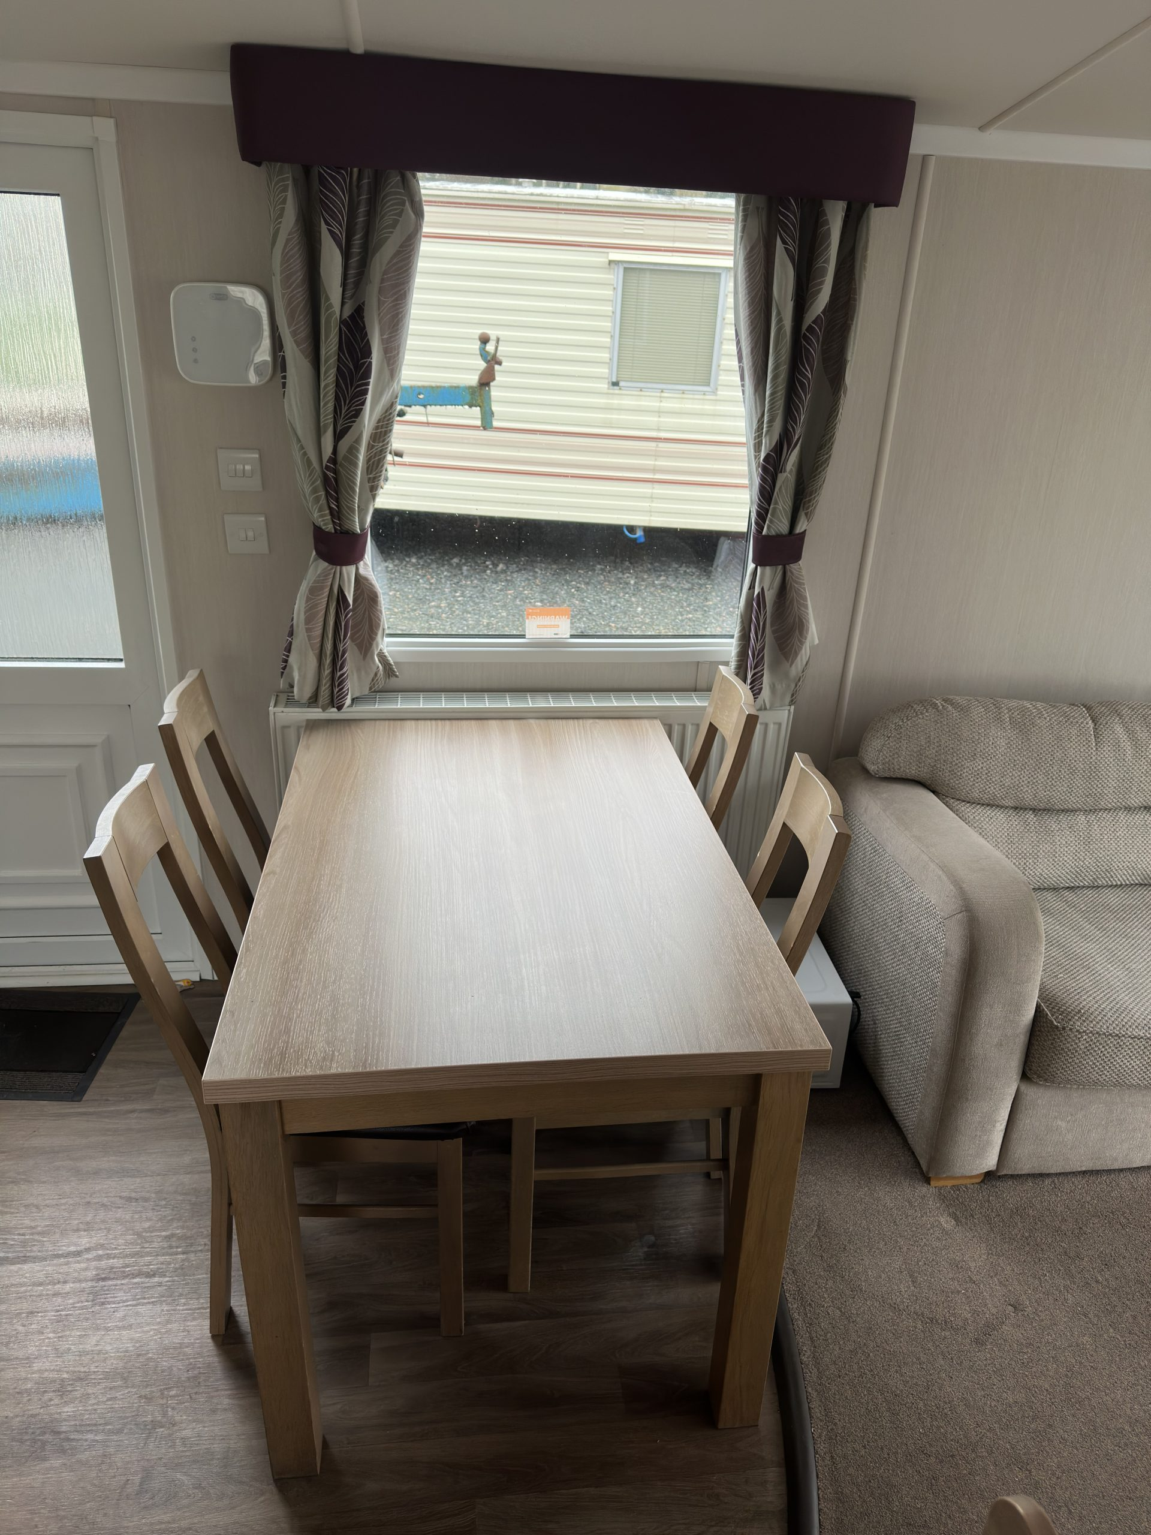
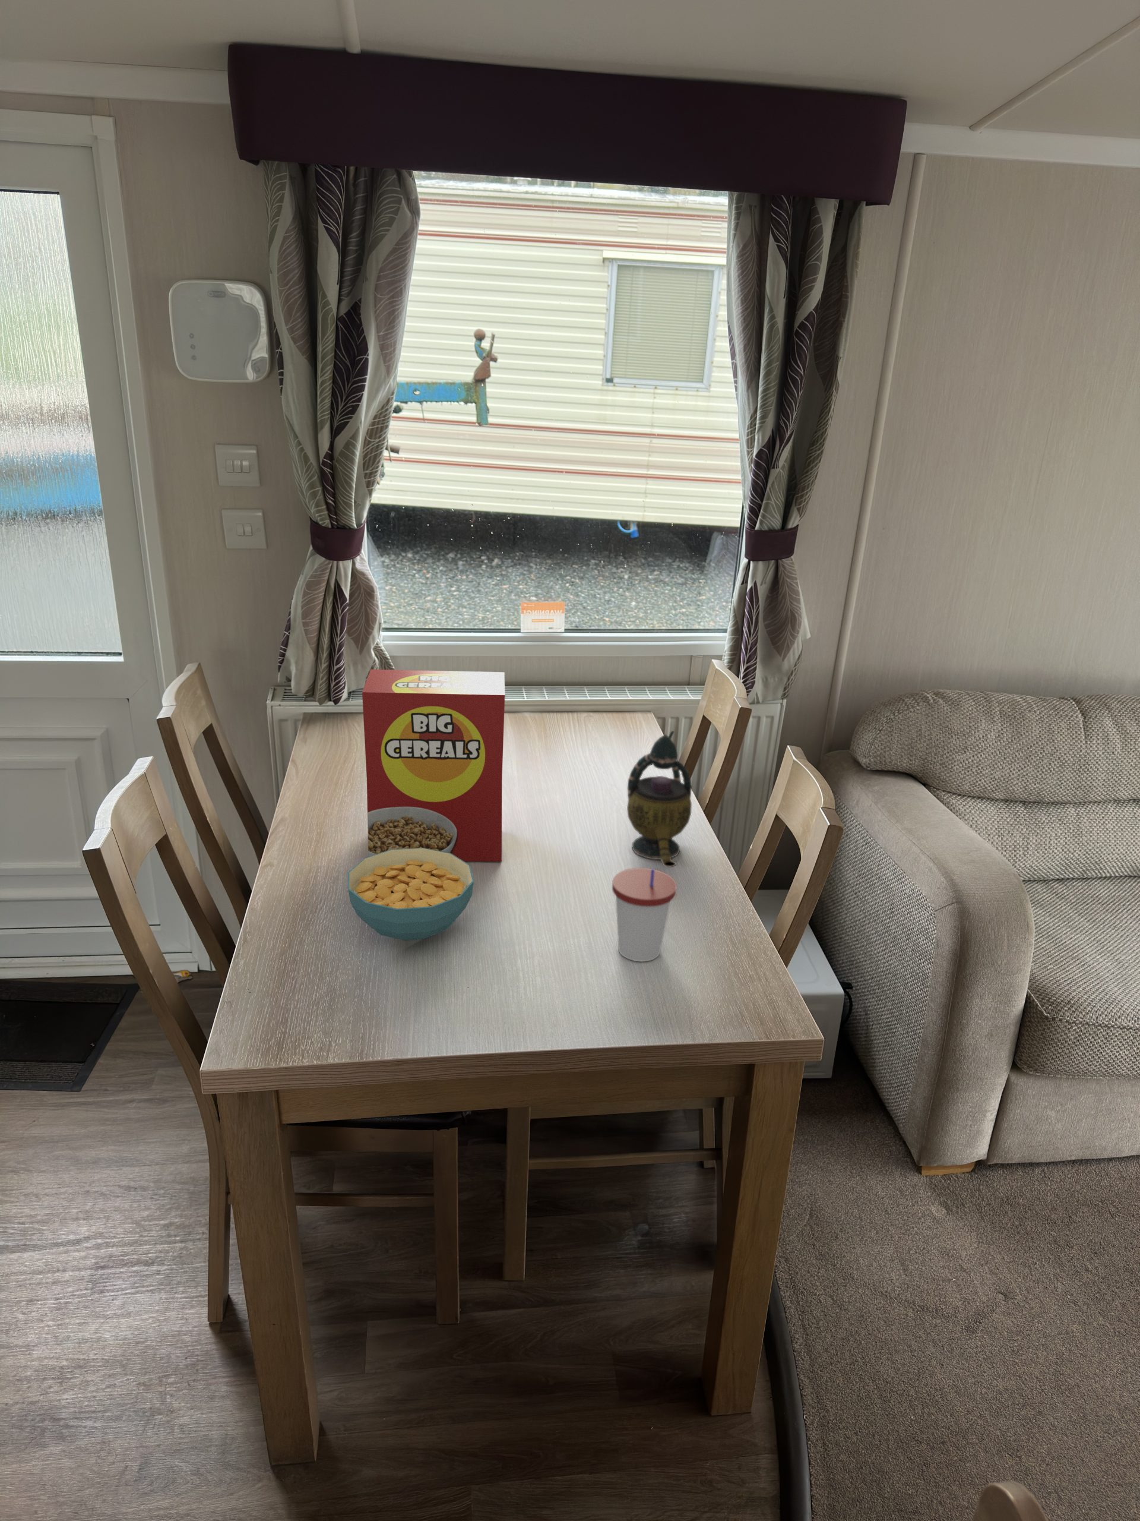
+ teapot (662, 800)
+ cereal box (436, 765)
+ cup (642, 909)
+ cereal bowl (411, 904)
